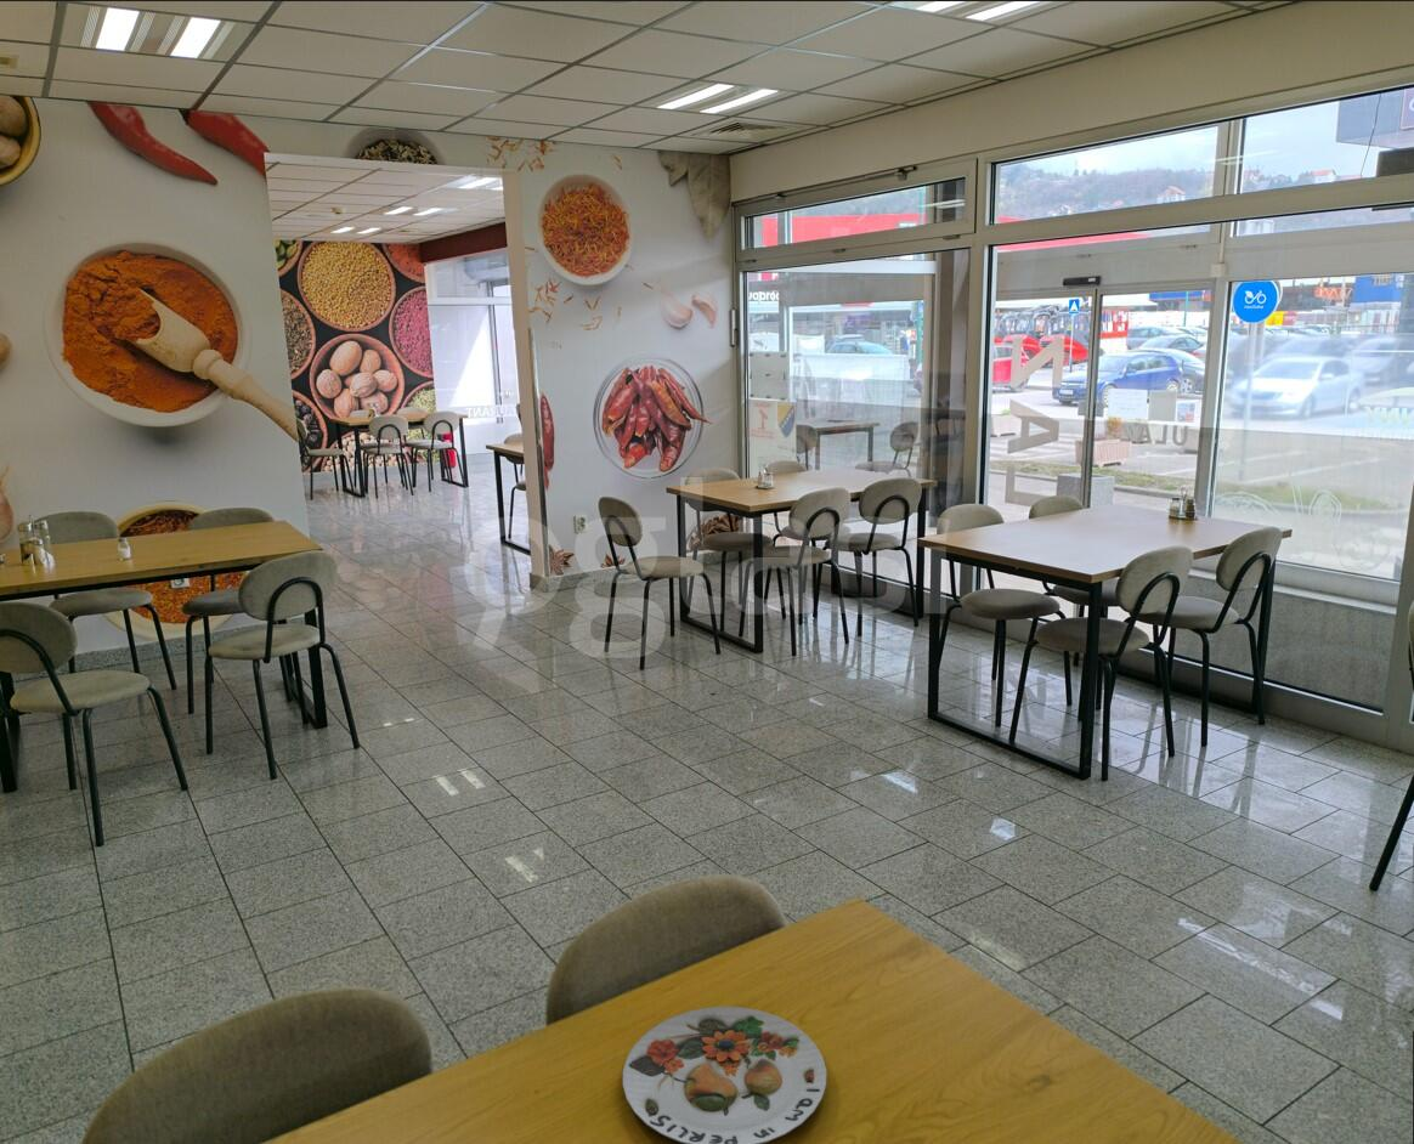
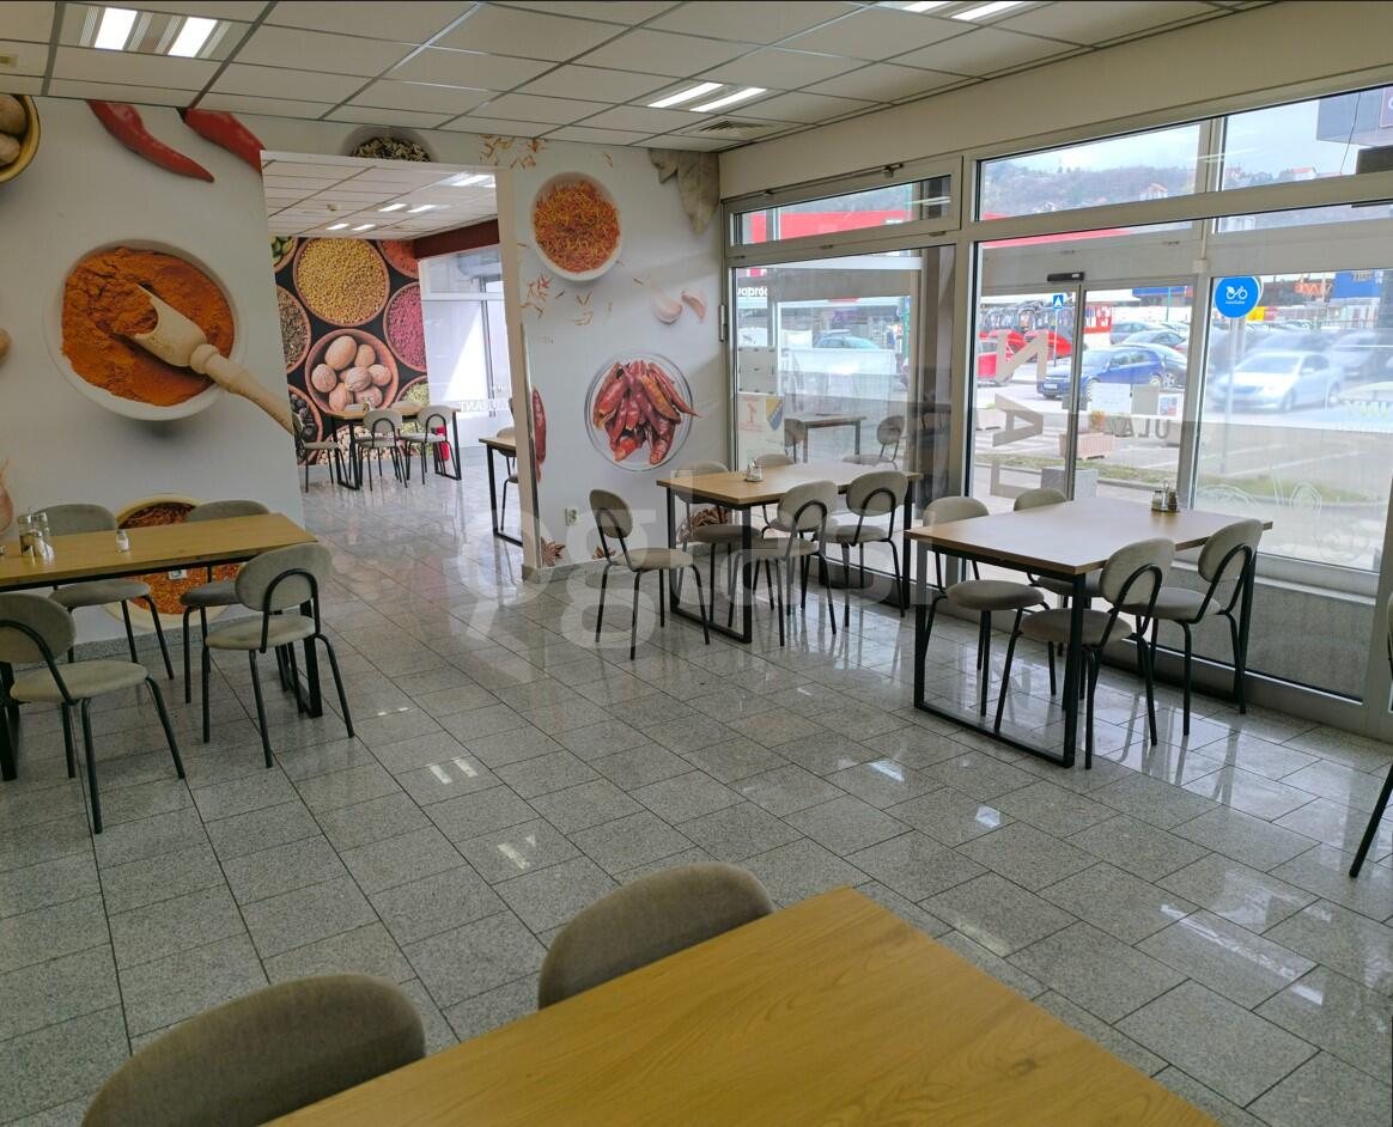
- plate (724, 1074)
